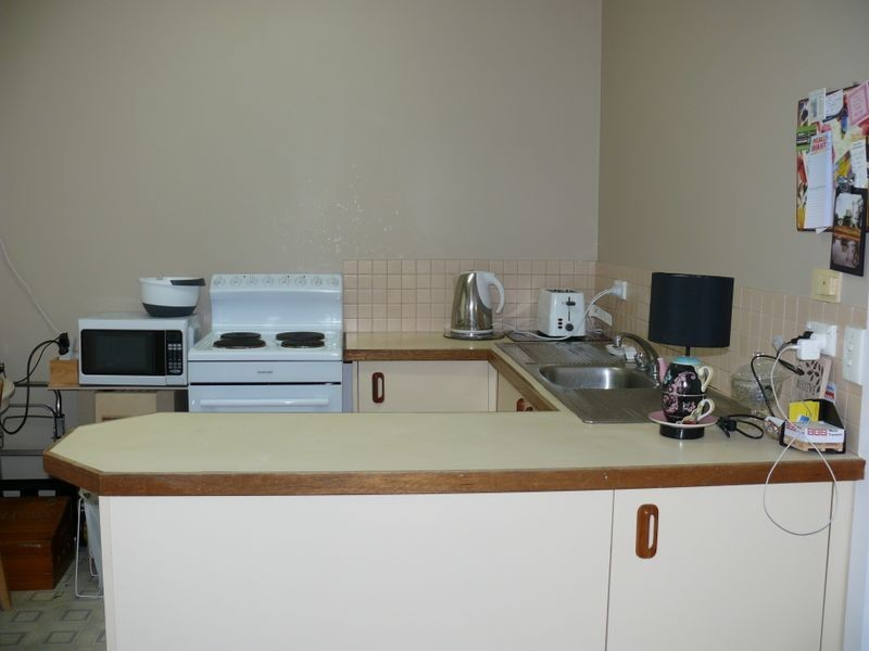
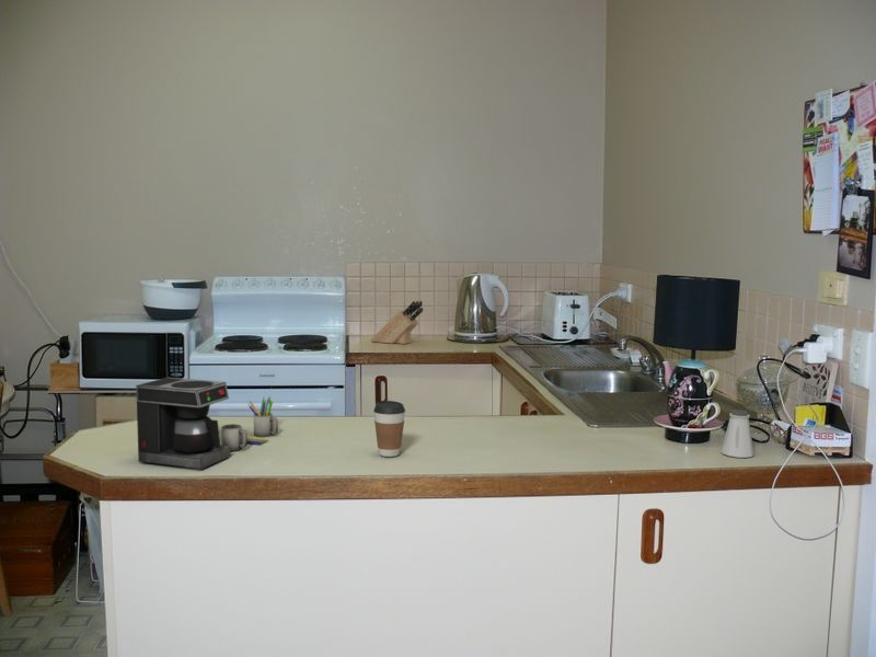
+ coffee maker (208, 411)
+ coffee cup (389, 428)
+ saltshaker (738, 431)
+ knife block (397, 321)
